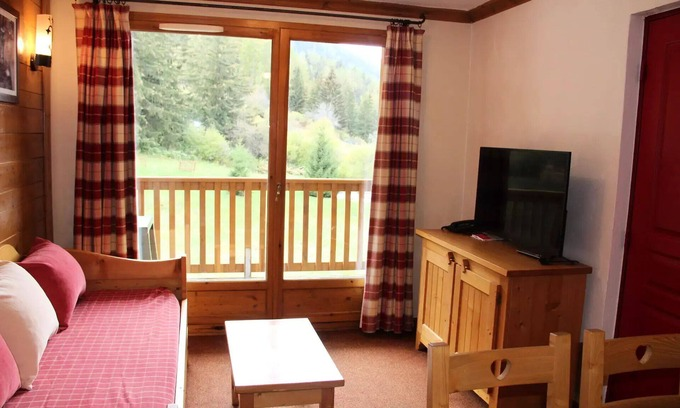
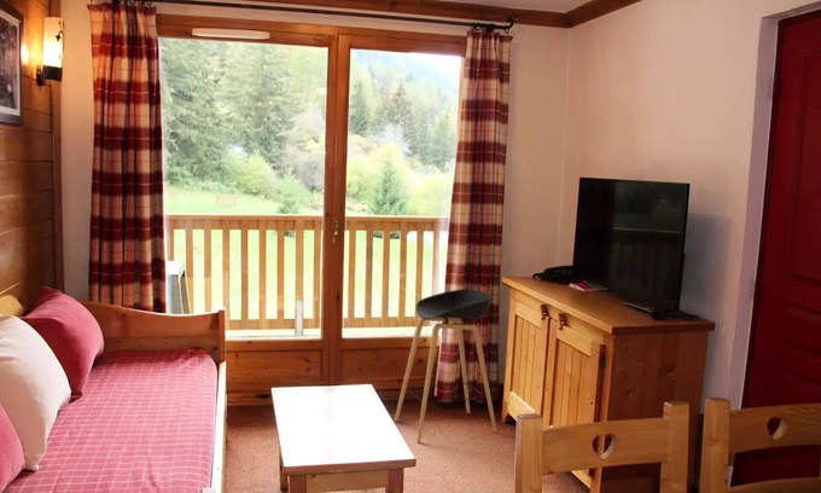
+ stool (460, 358)
